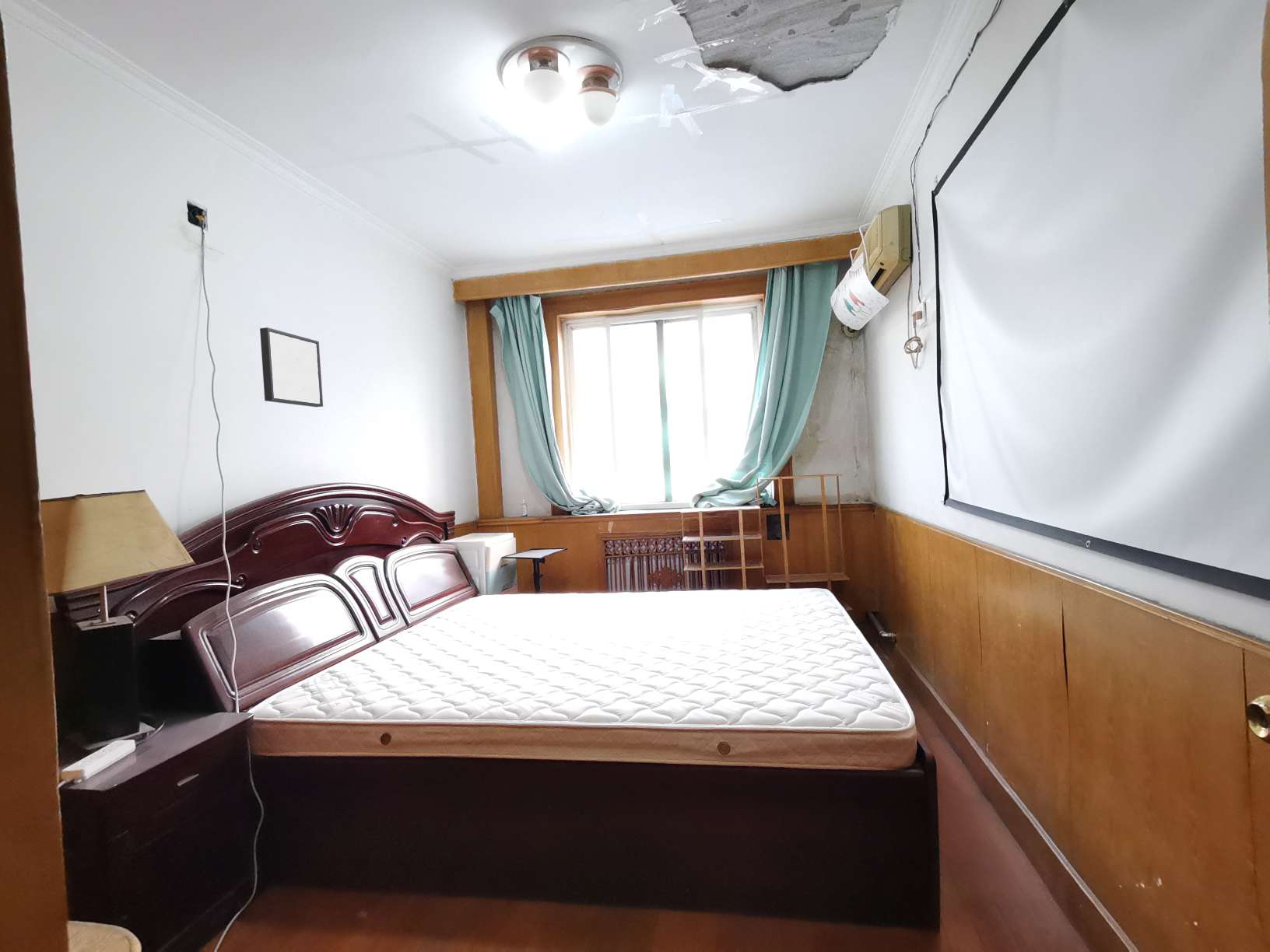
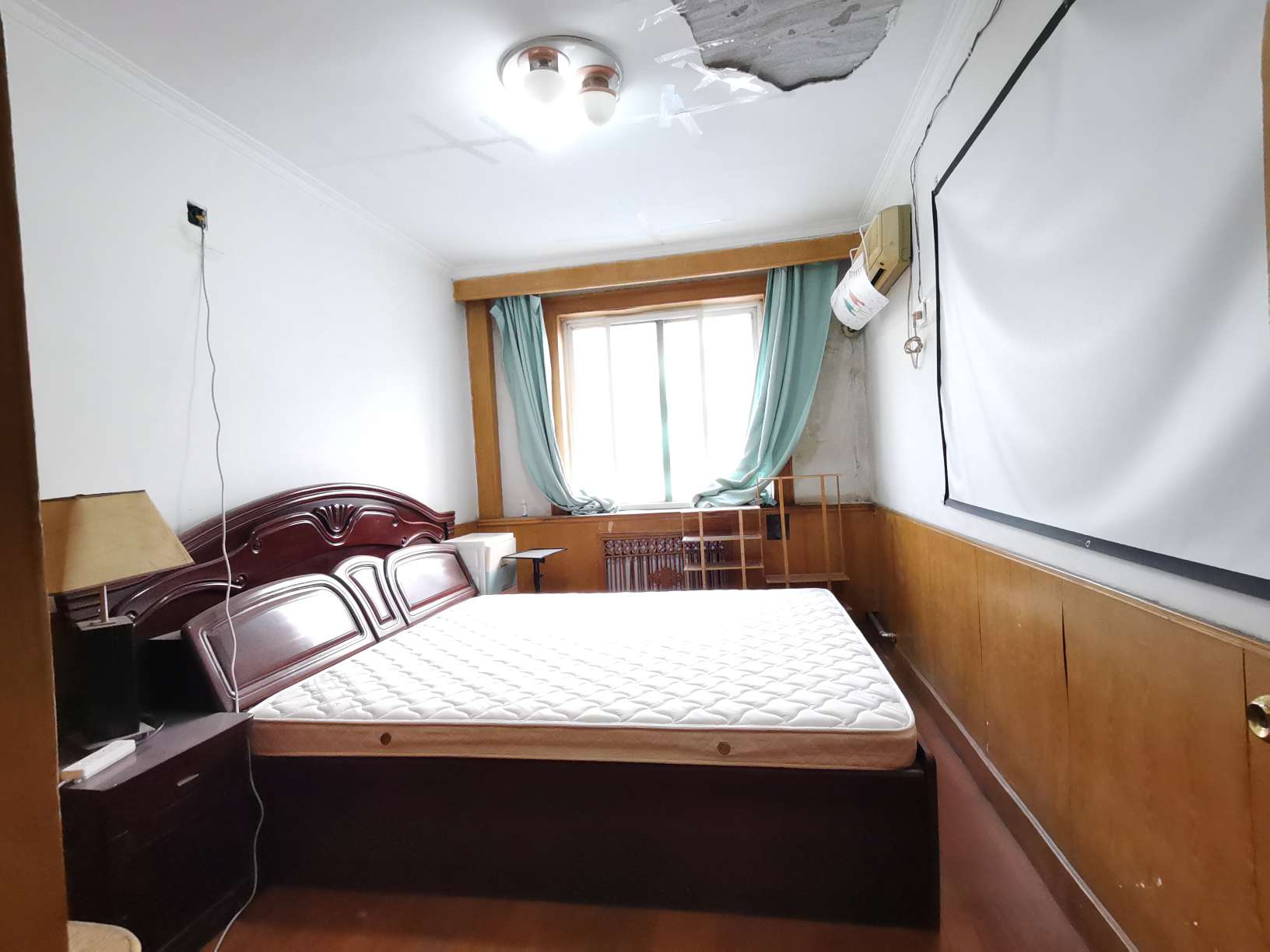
- wall art (293, 369)
